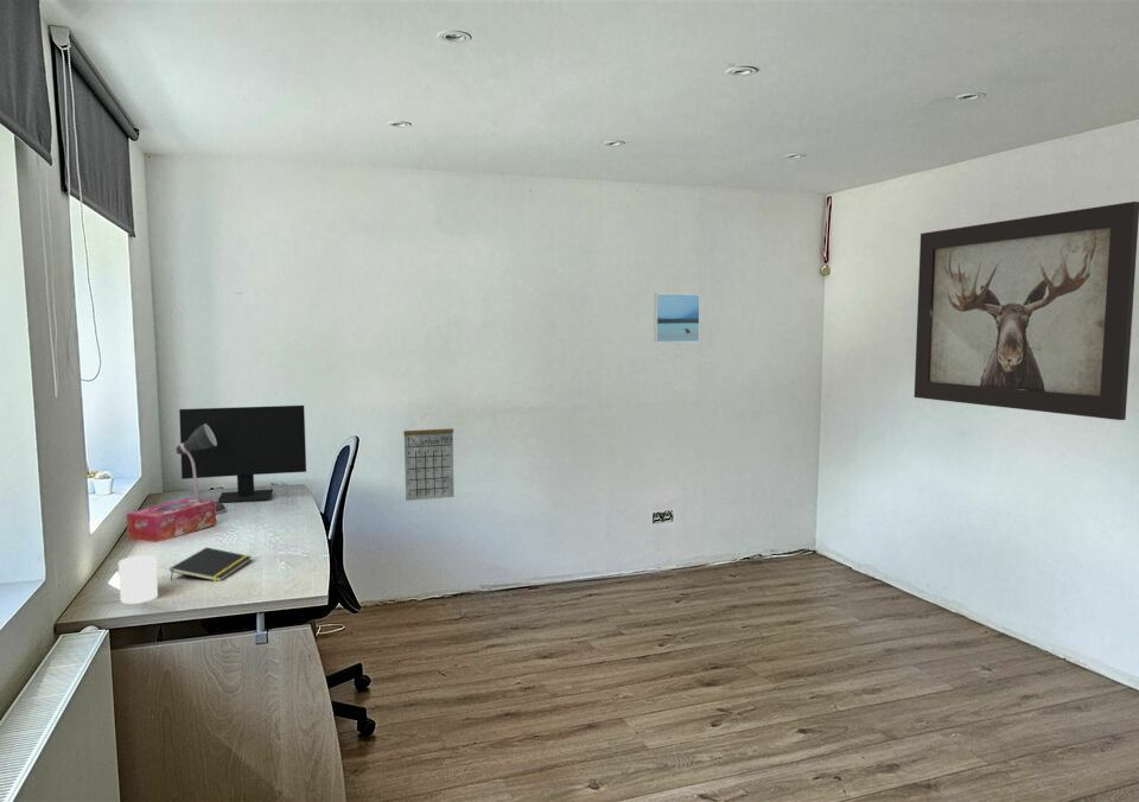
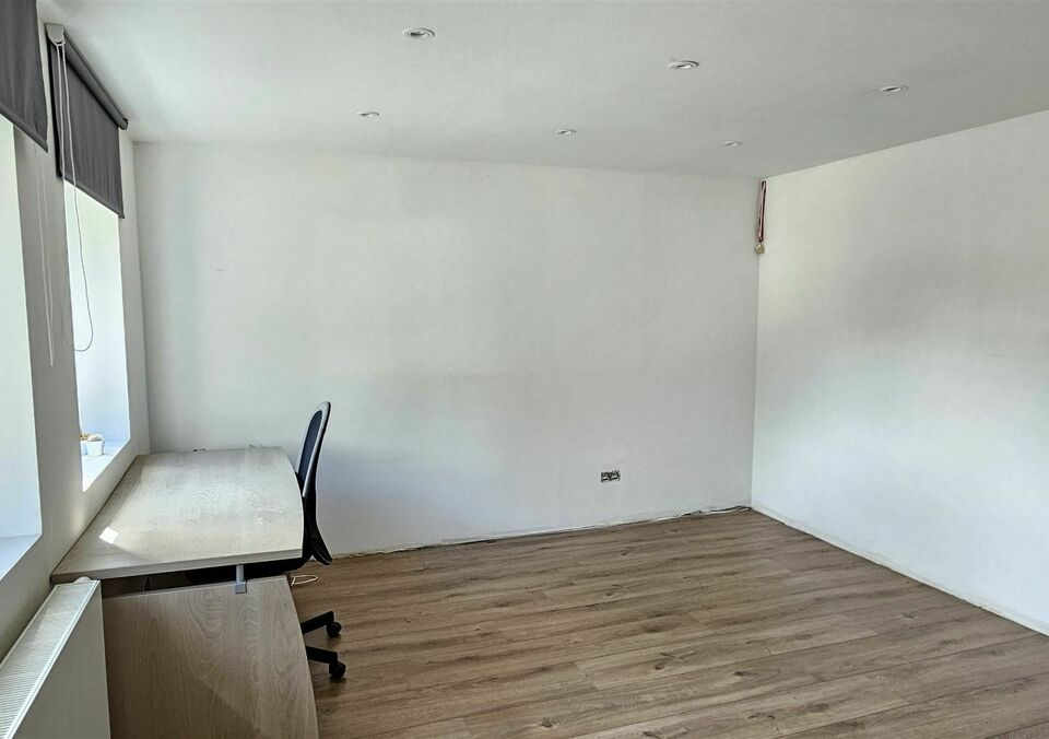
- cup (138, 578)
- computer monitor (244, 452)
- wall art (1008, 314)
- tissue box (172, 518)
- notepad (212, 564)
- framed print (676, 318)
- calendar (428, 456)
- desk lamp (195, 467)
